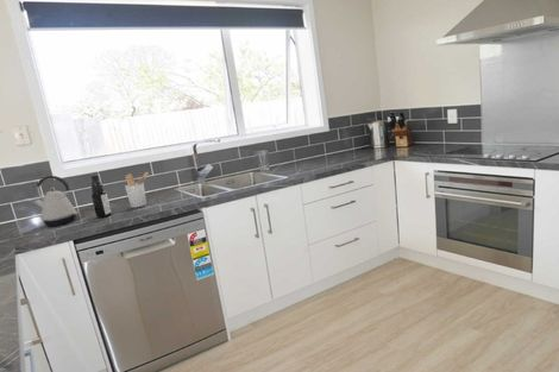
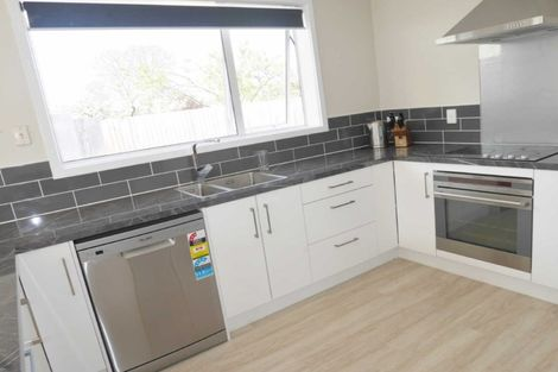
- utensil holder (139, 188)
- kettle (54, 200)
- spray bottle (99, 195)
